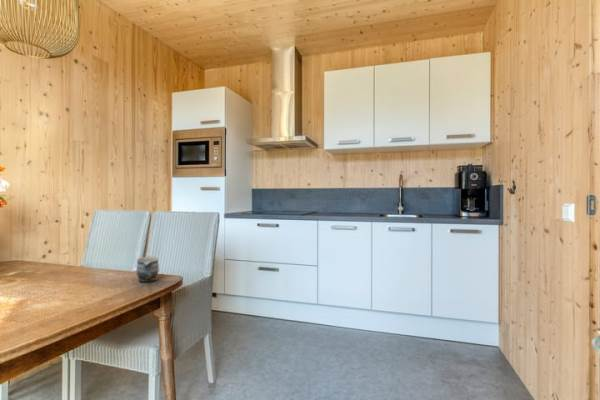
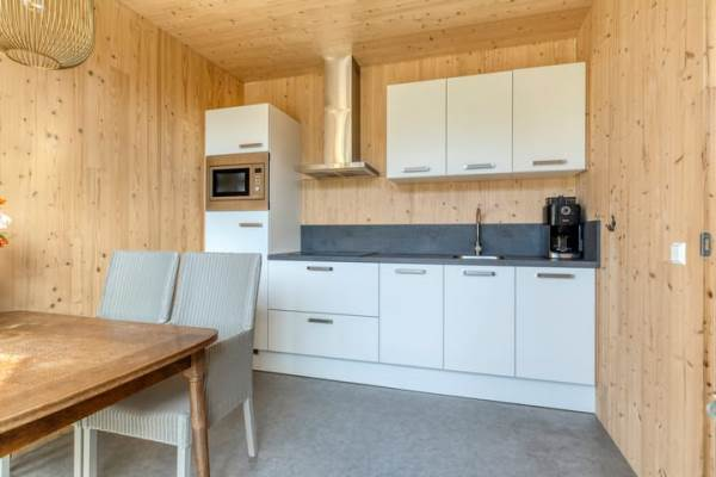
- mug (148, 270)
